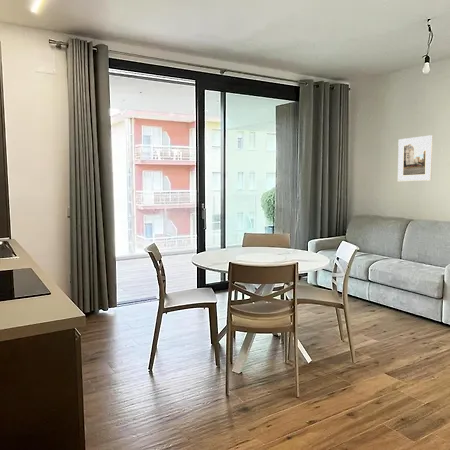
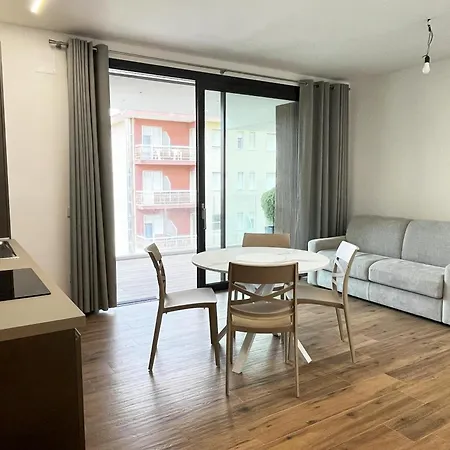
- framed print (414, 159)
